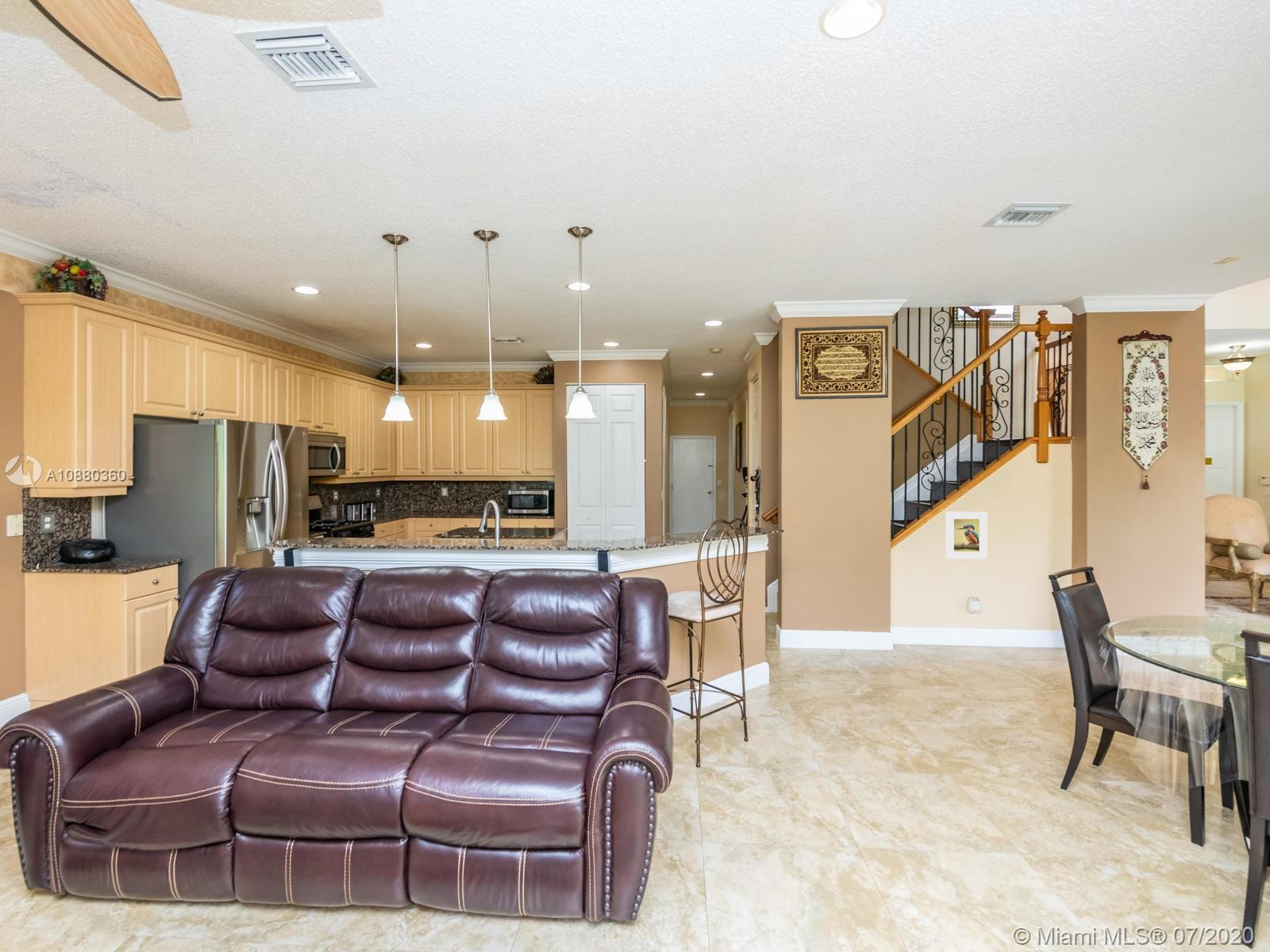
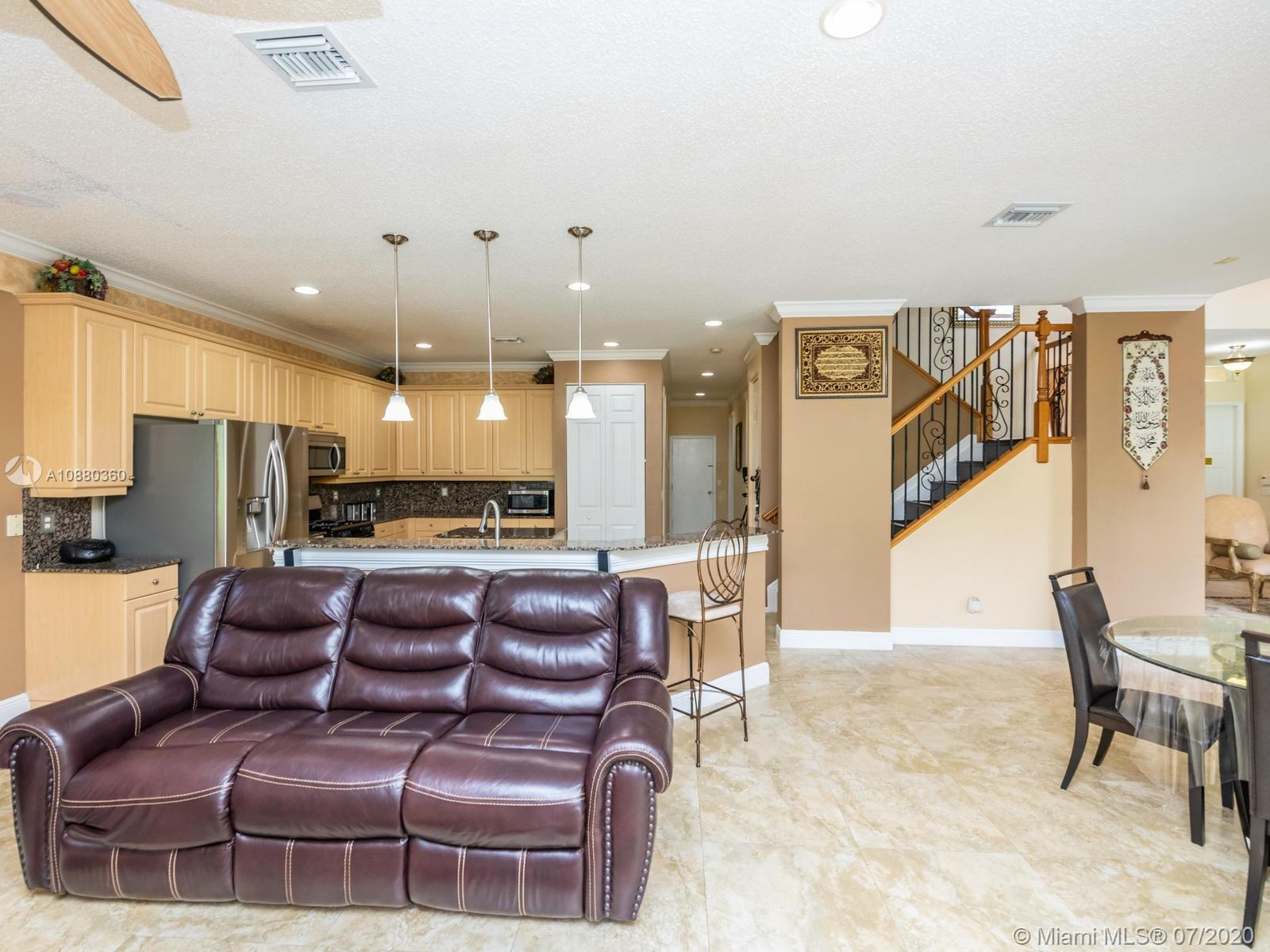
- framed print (966, 535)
